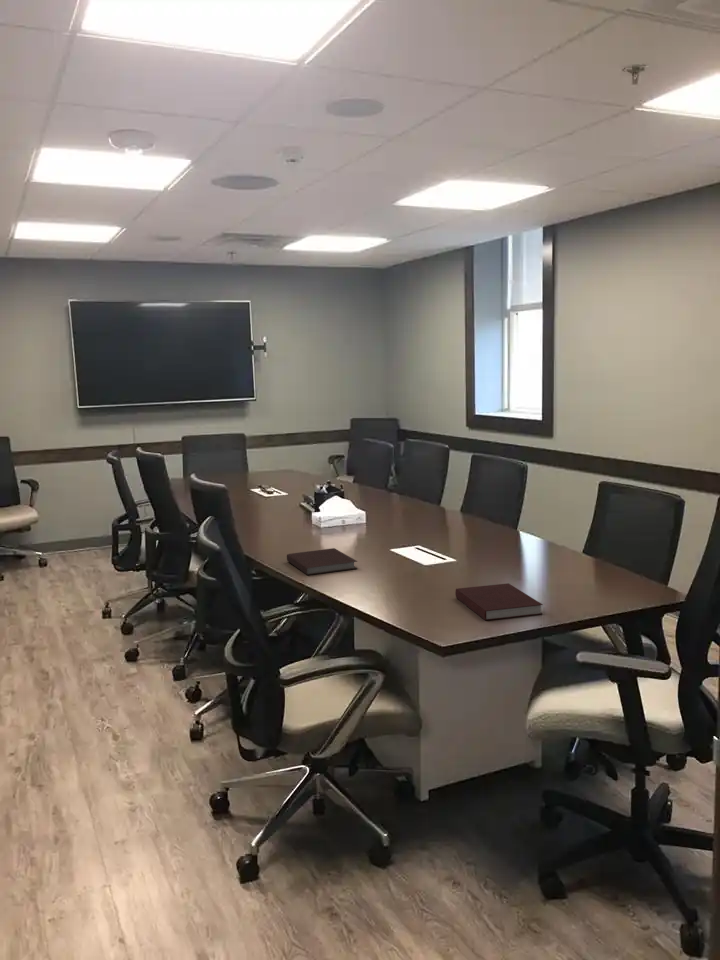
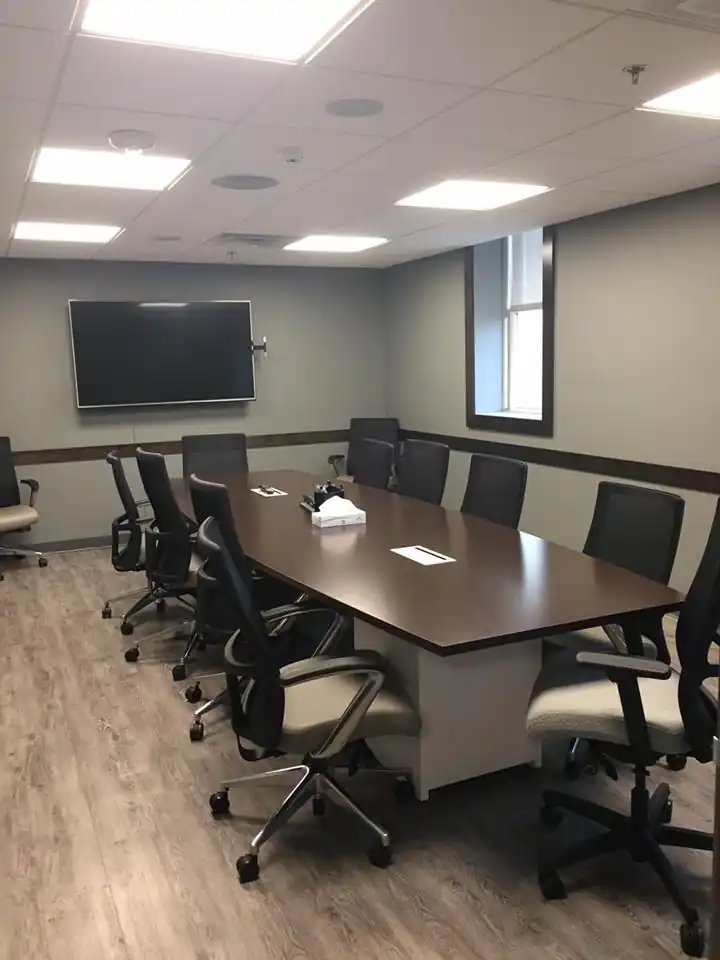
- notebook (497, 600)
- notebook (321, 561)
